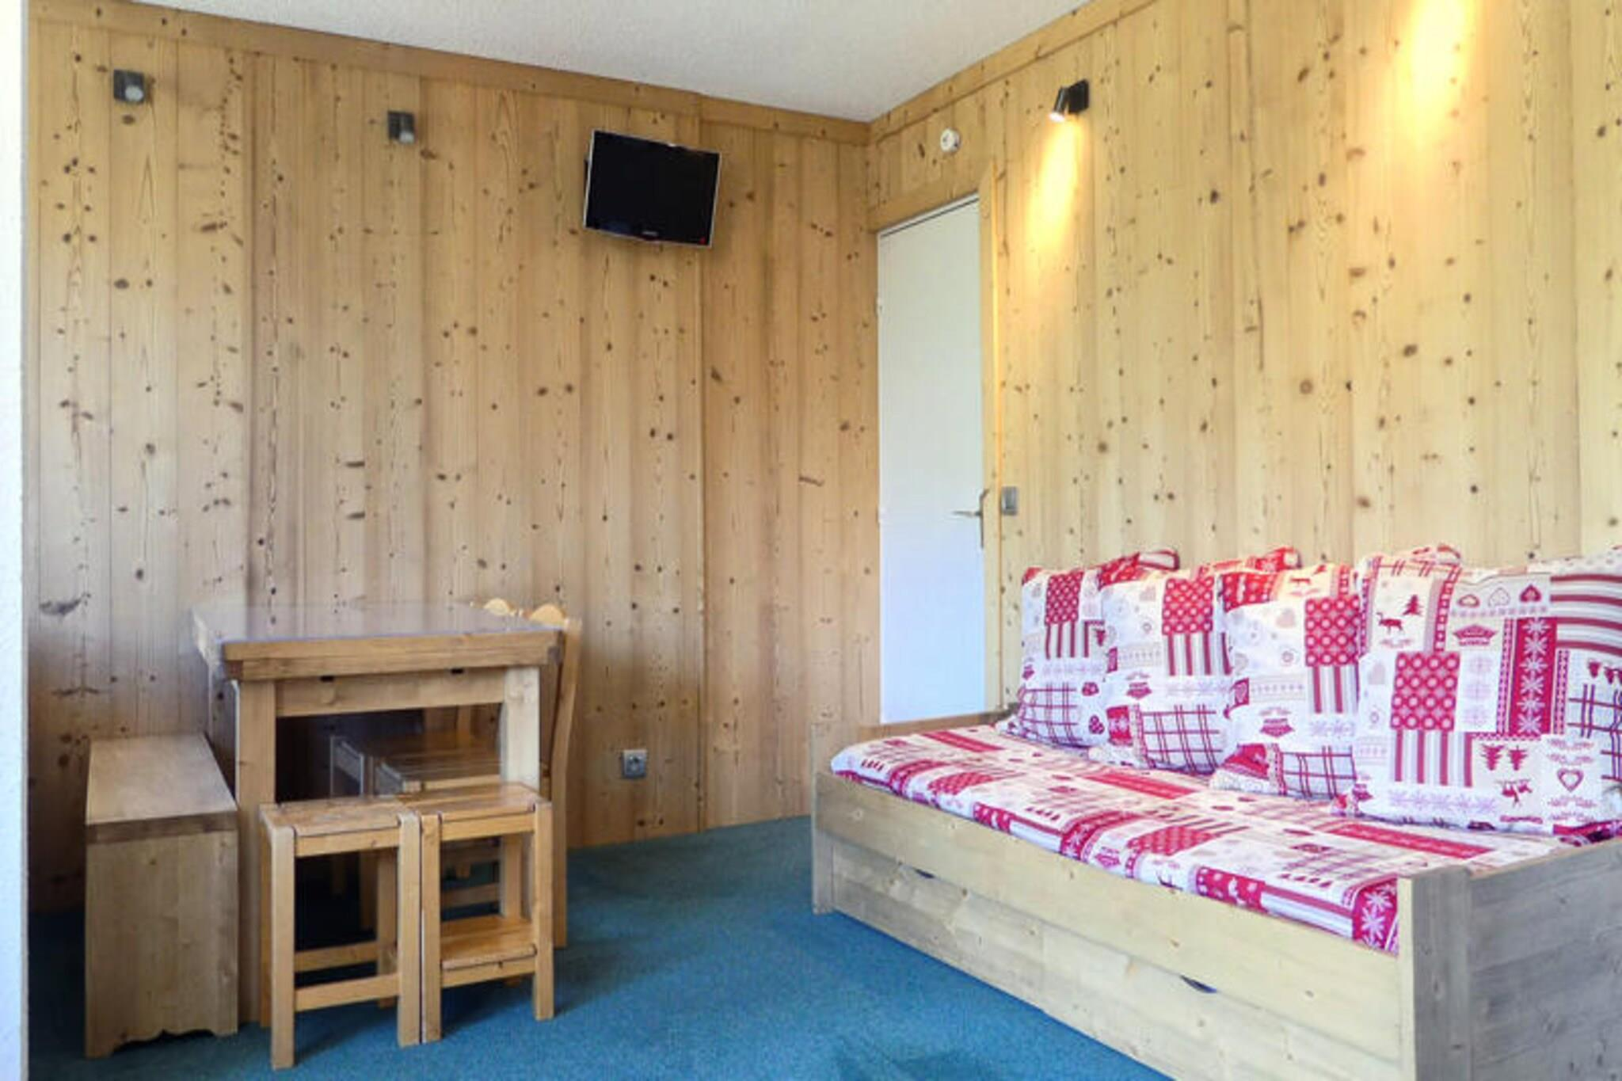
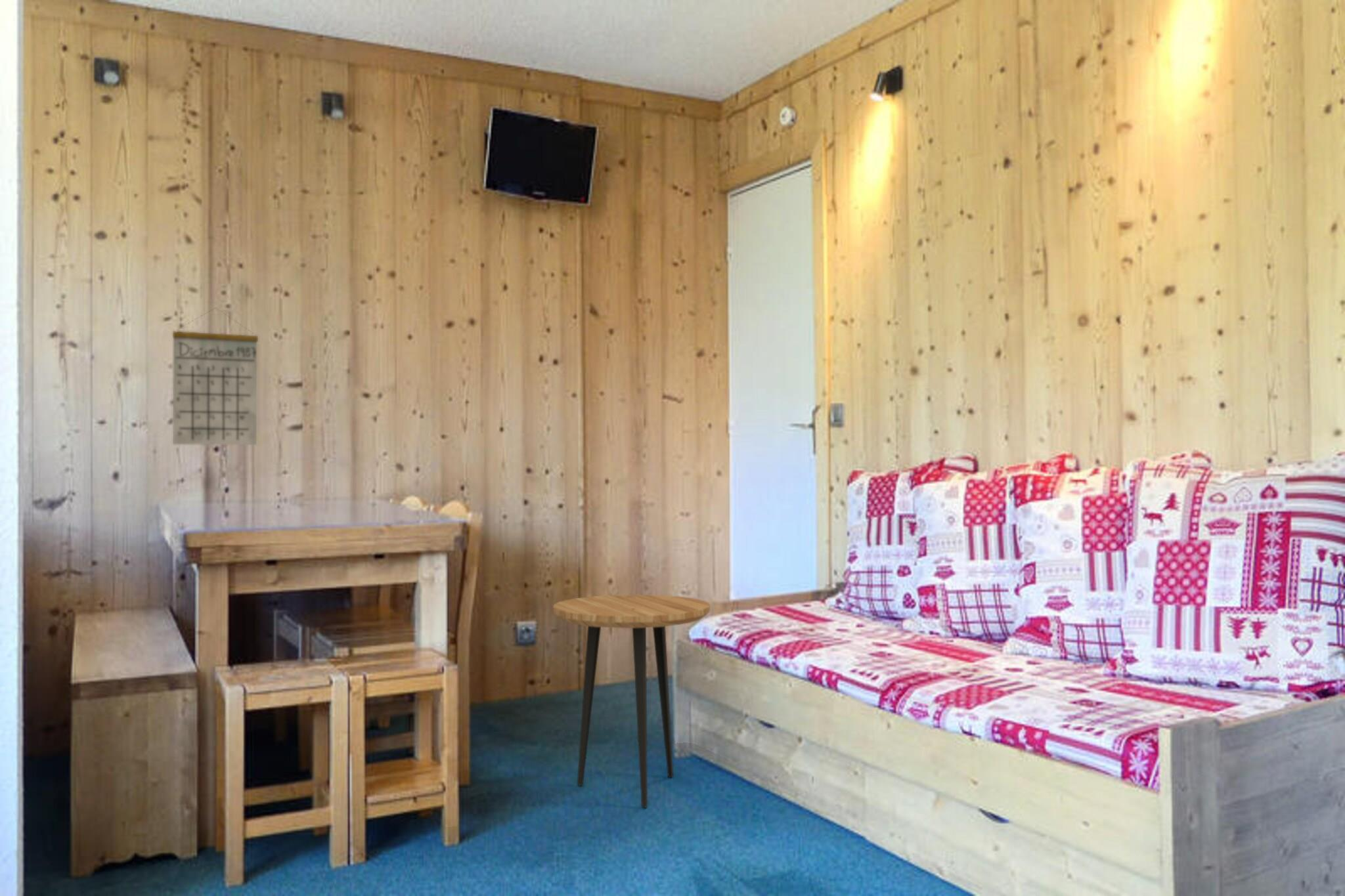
+ side table (636, 696)
+ calendar (215, 375)
